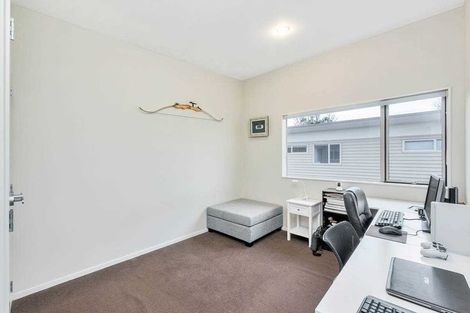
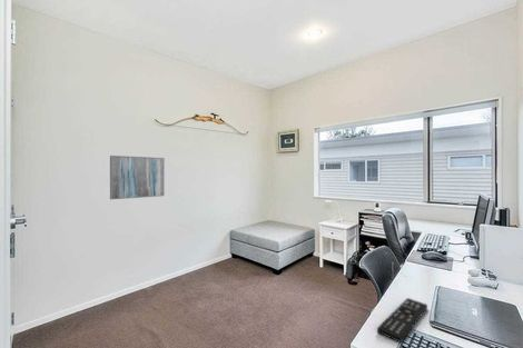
+ wall art (138, 177)
+ remote control (404, 316)
